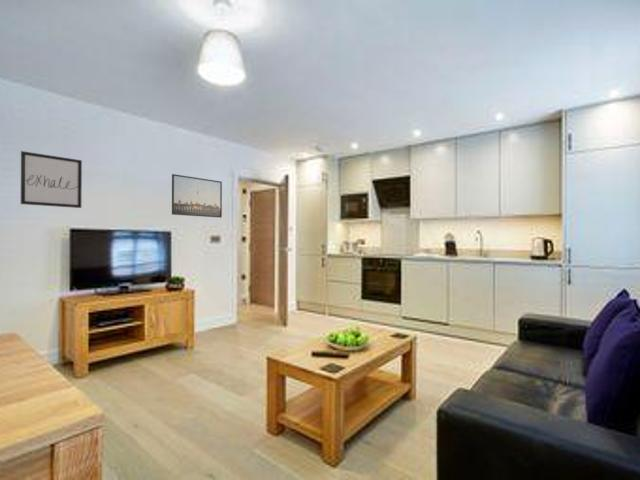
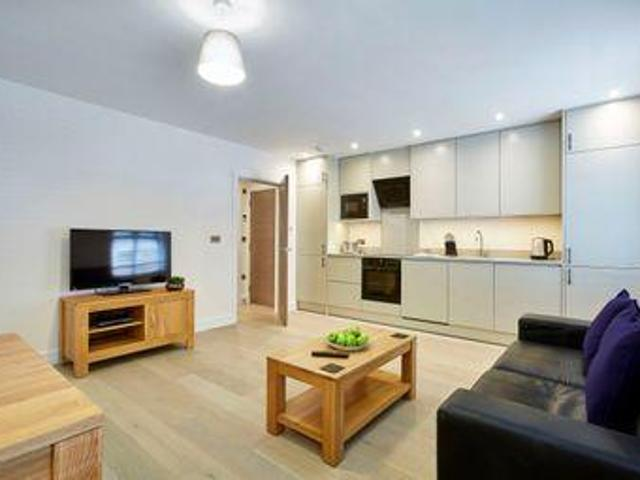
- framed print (198, 197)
- wall art (52, 181)
